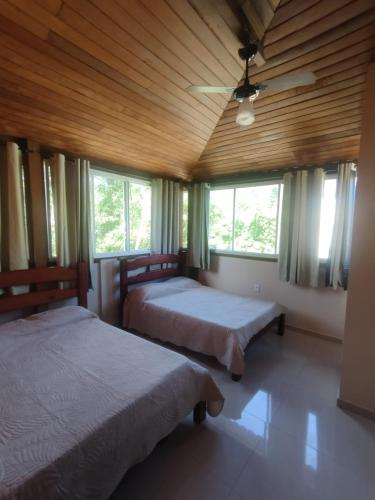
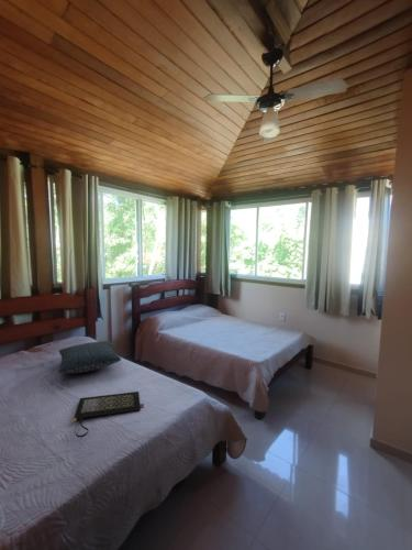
+ clutch bag (105, 405)
+ pillow (89, 355)
